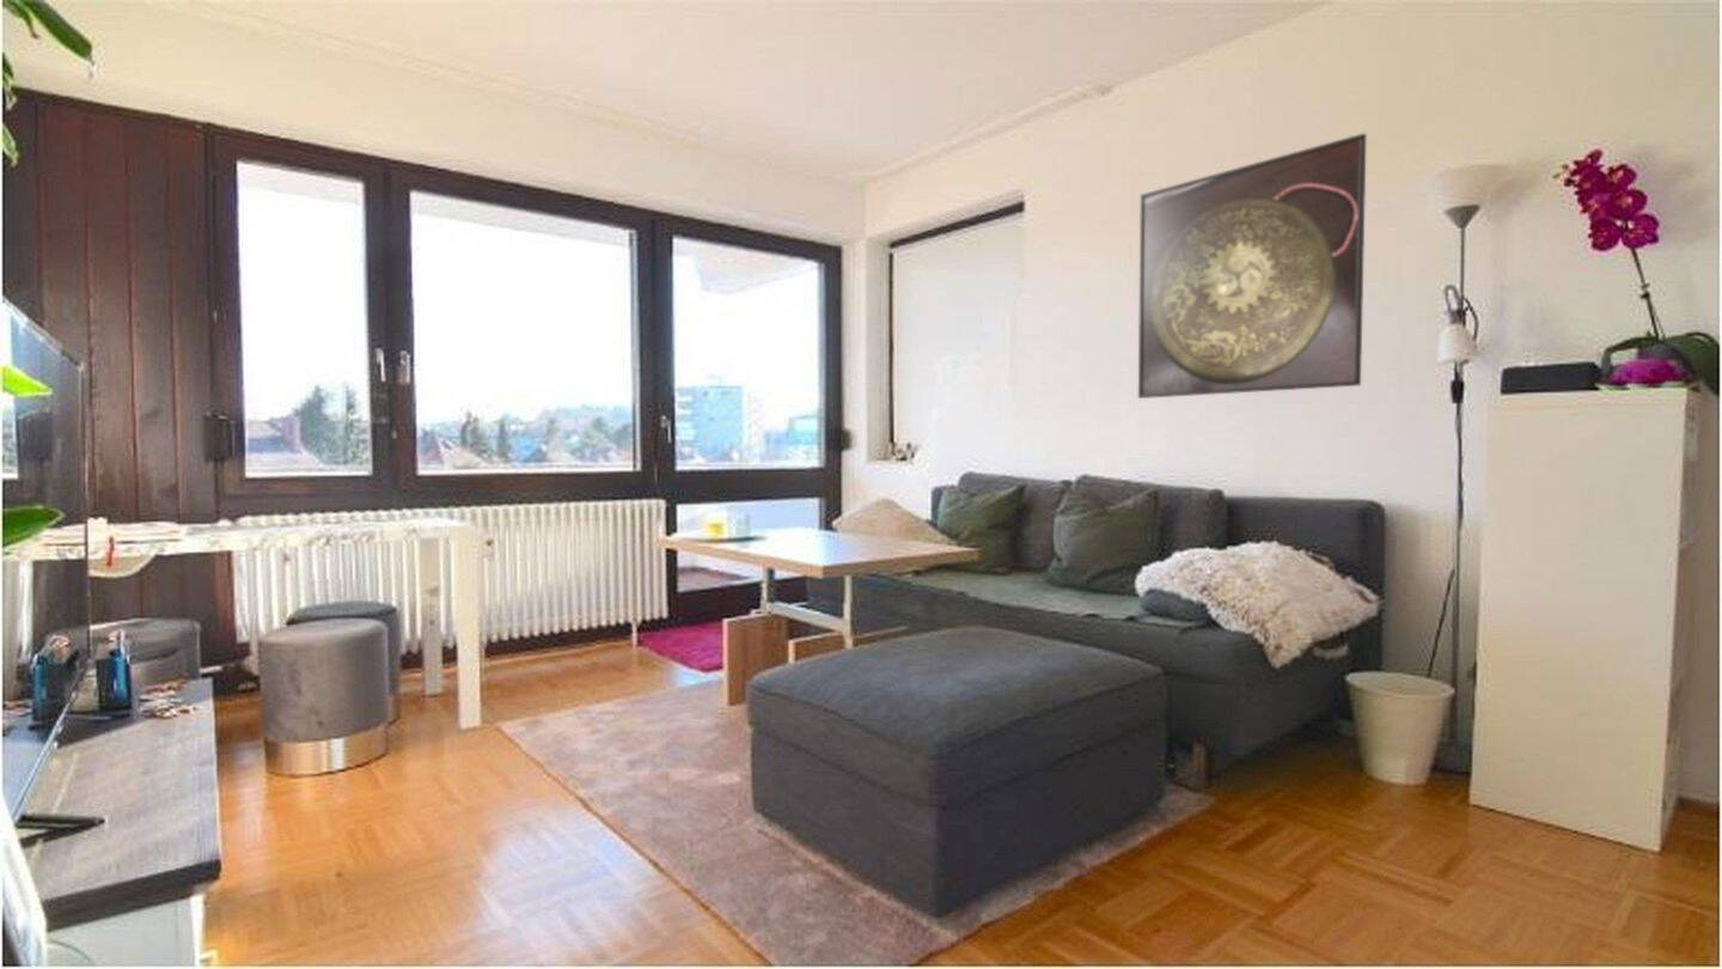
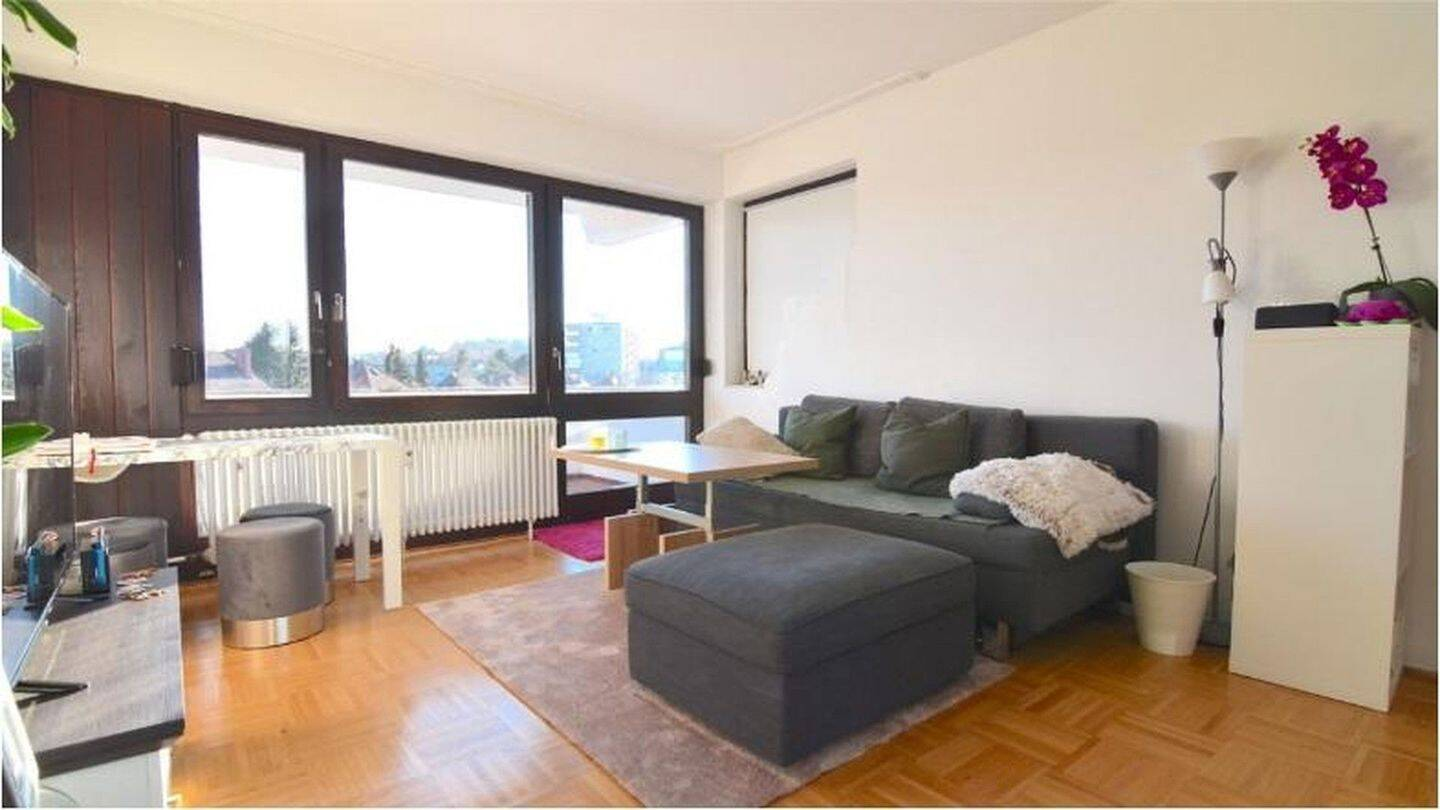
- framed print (1239, 280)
